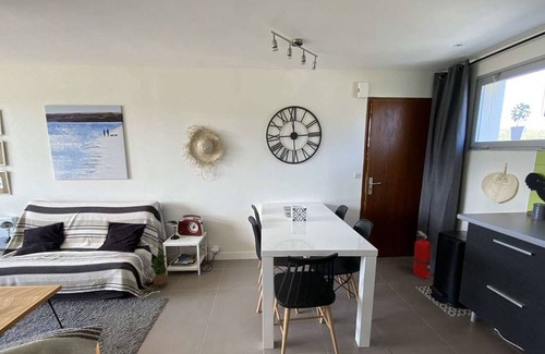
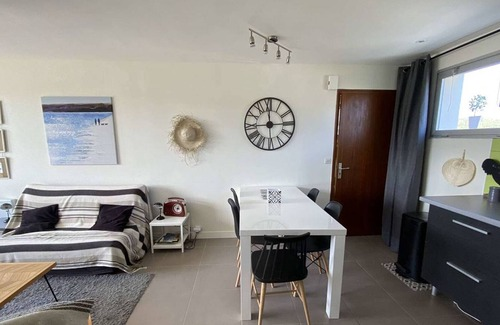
- fire extinguisher (423, 254)
- potted plant (158, 270)
